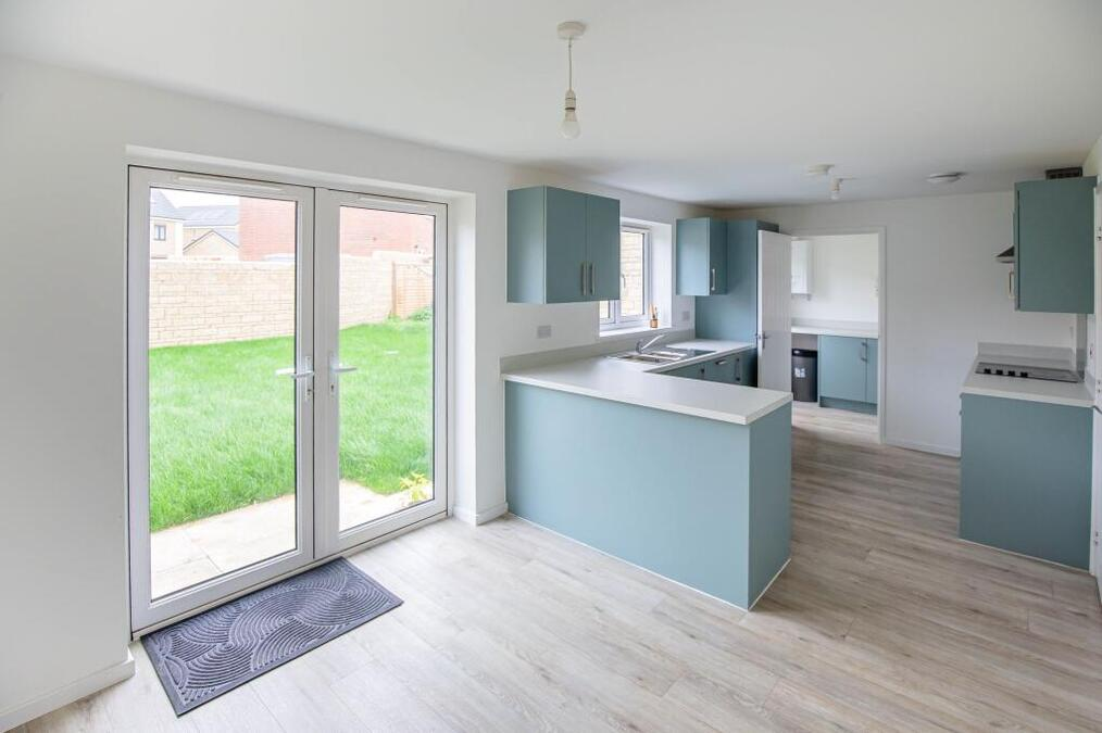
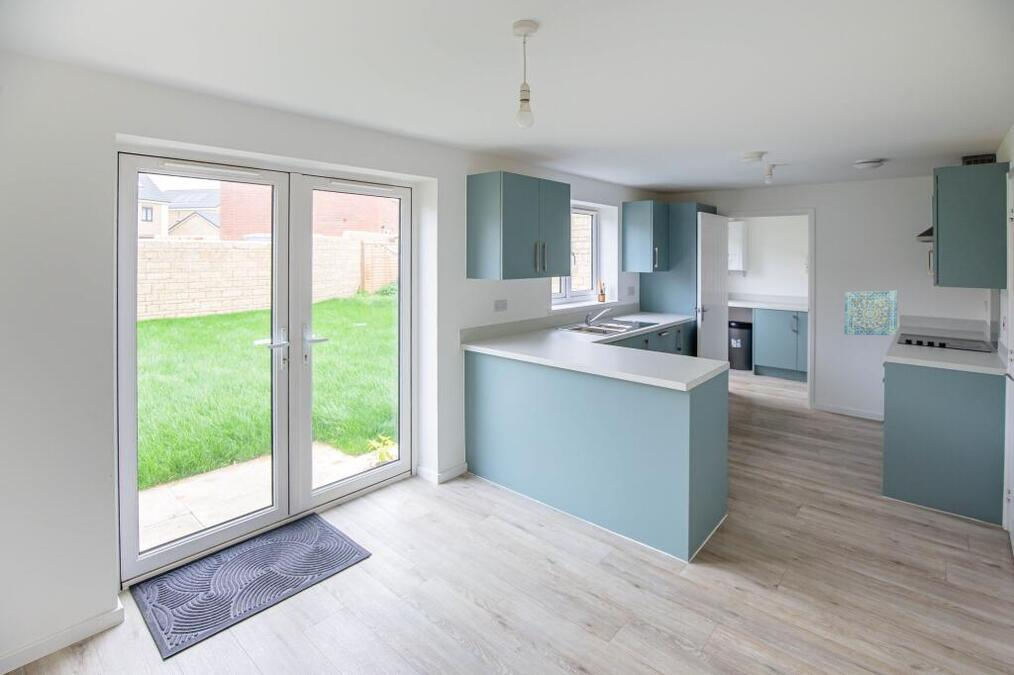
+ wall art (870, 313)
